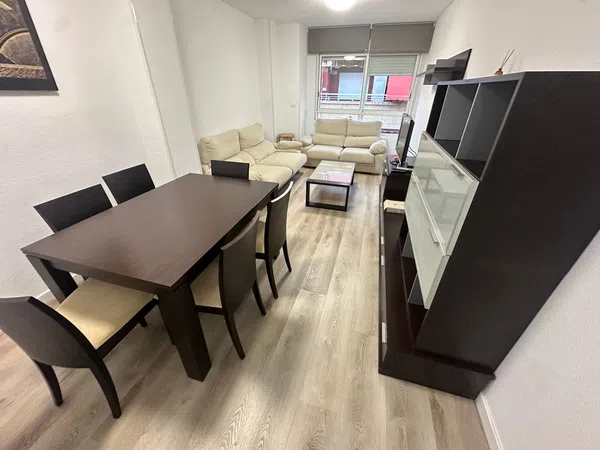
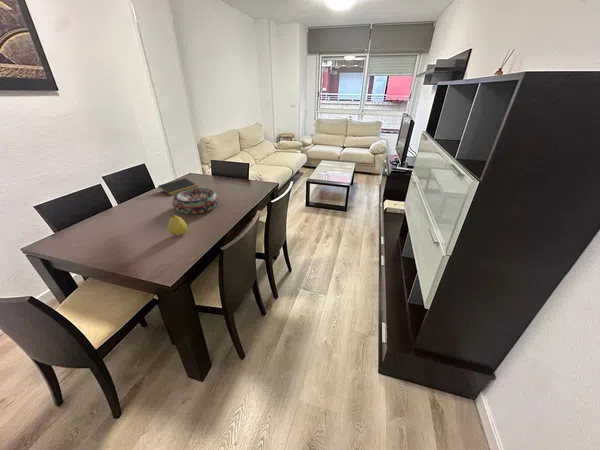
+ notepad (178, 186)
+ fruit (176, 224)
+ decorative bowl (196, 200)
